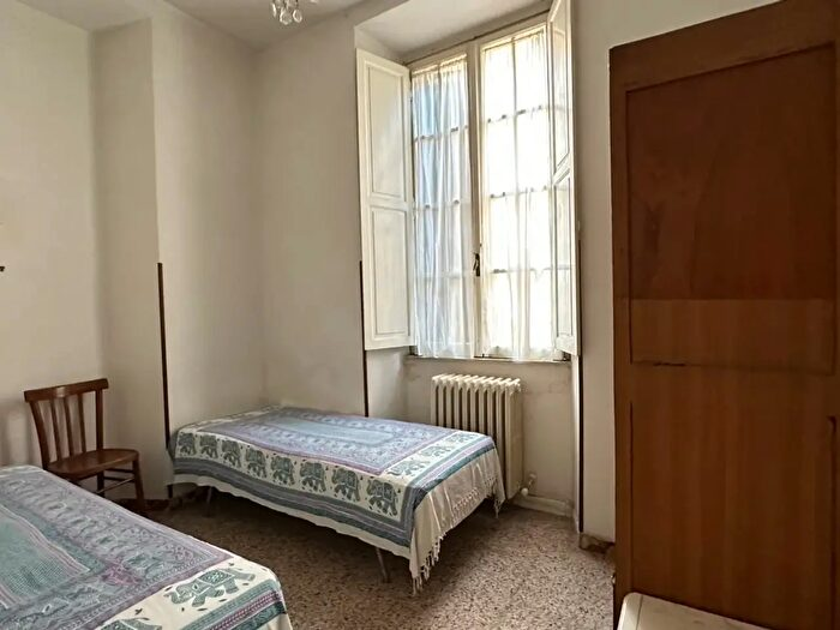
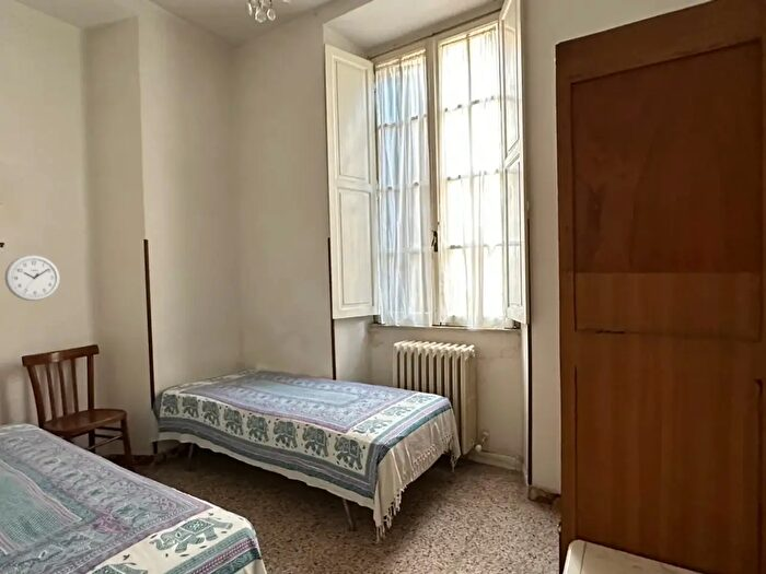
+ wall clock (34, 278)
